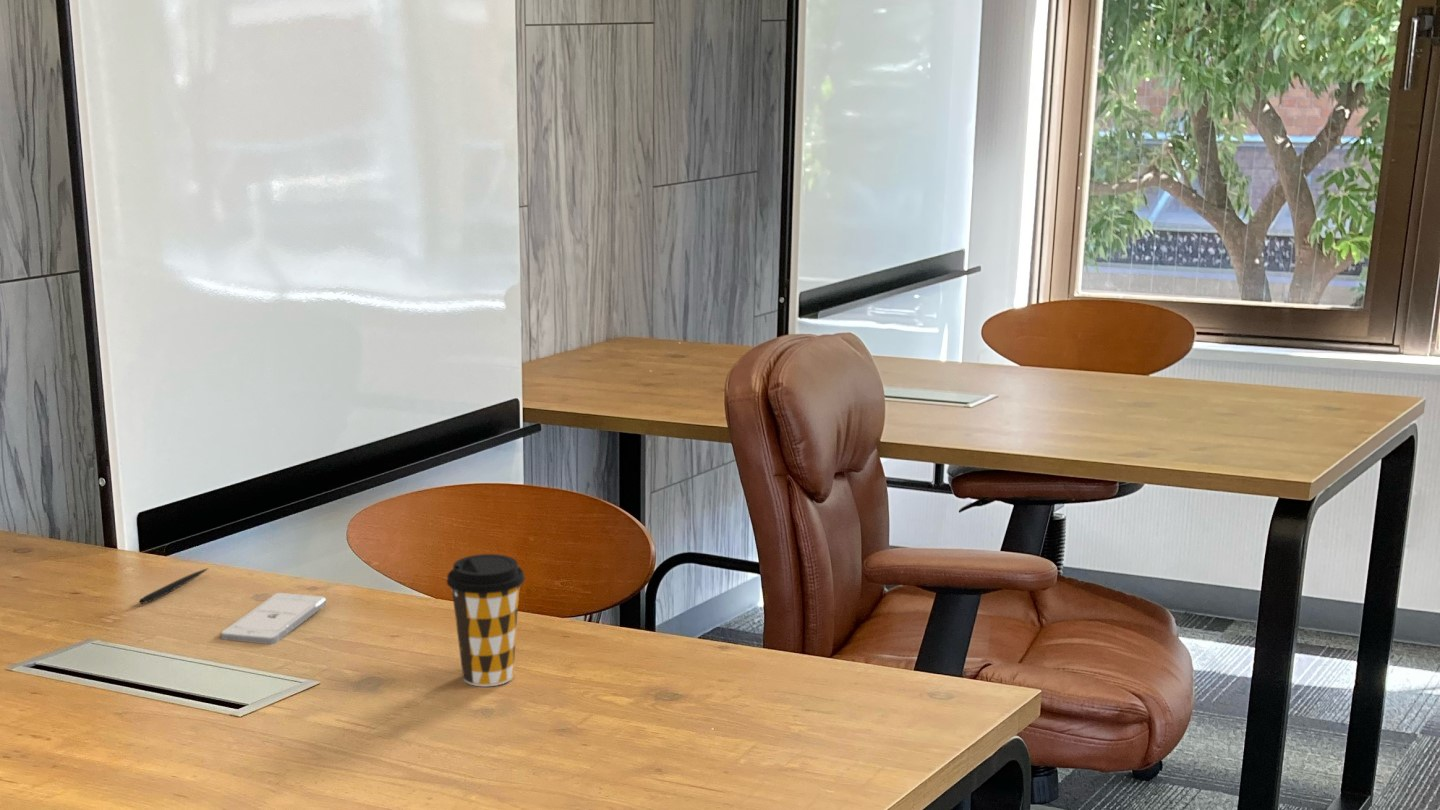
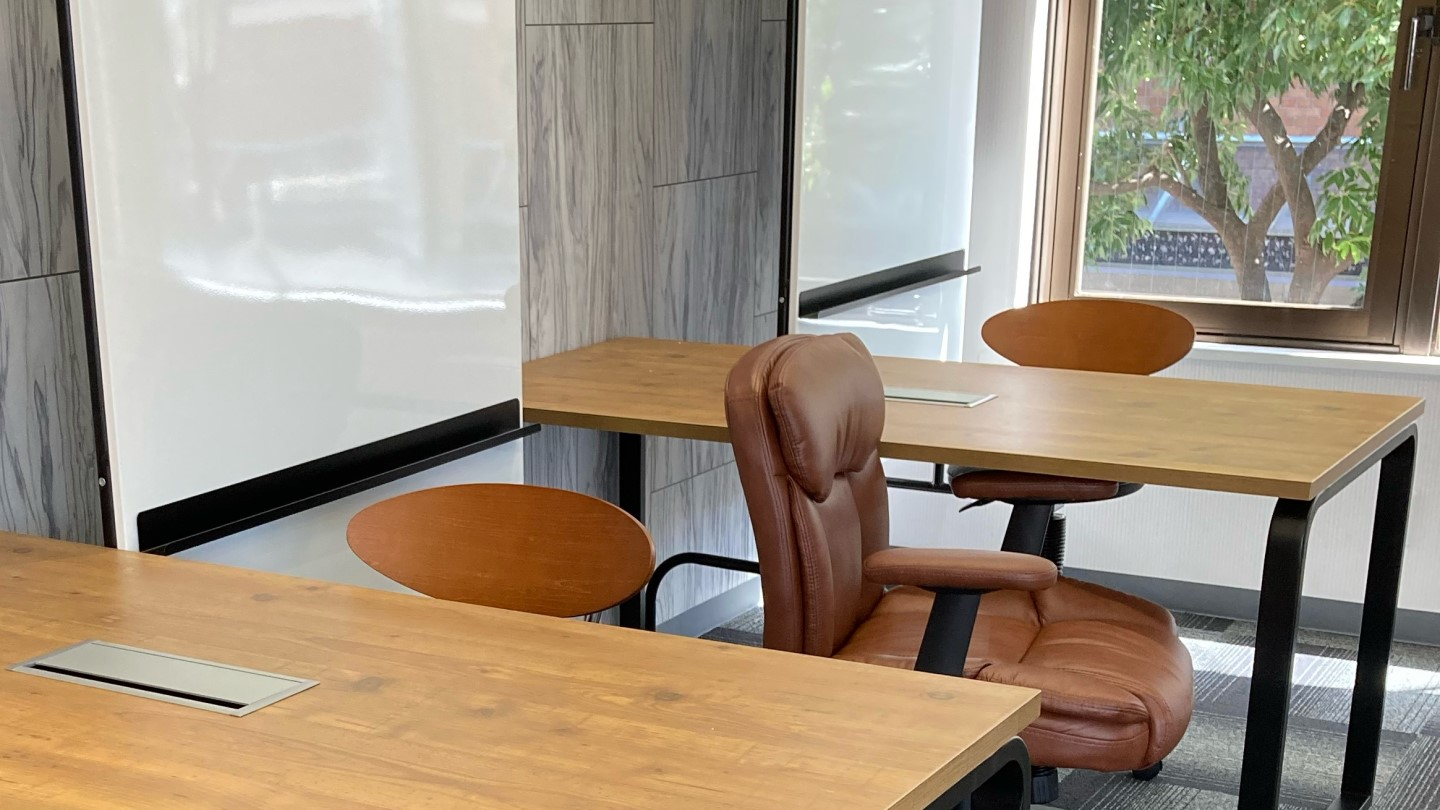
- pen (177, 583)
- smartphone (275, 617)
- coffee cup (487, 620)
